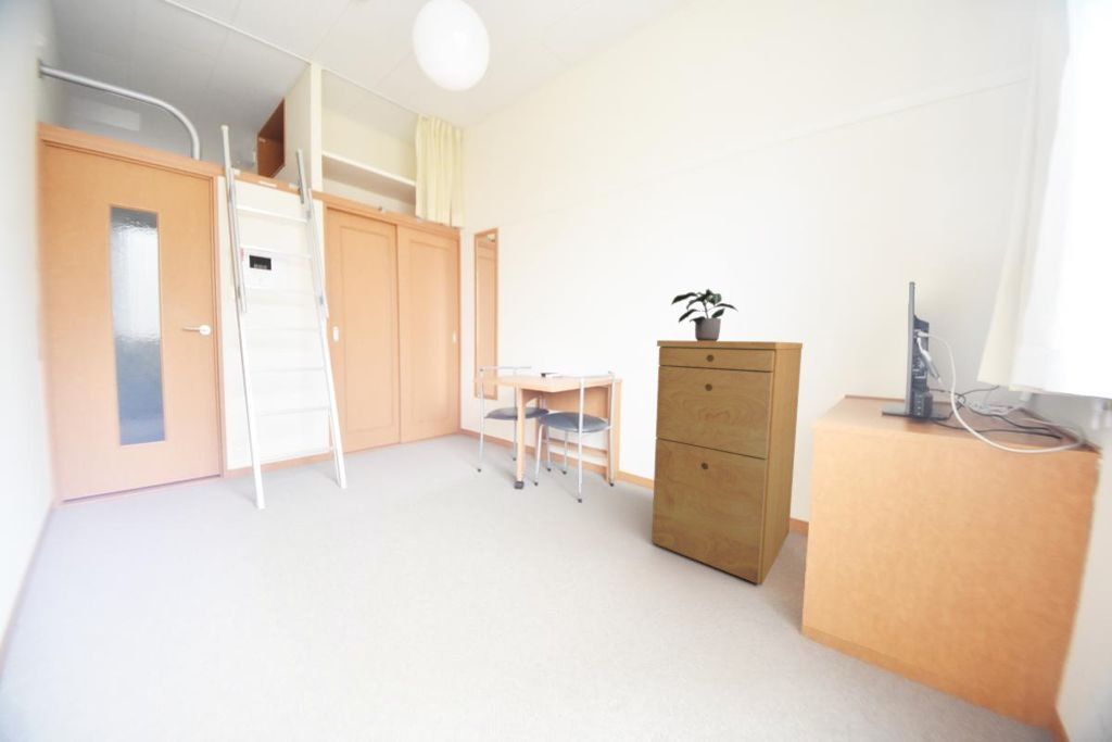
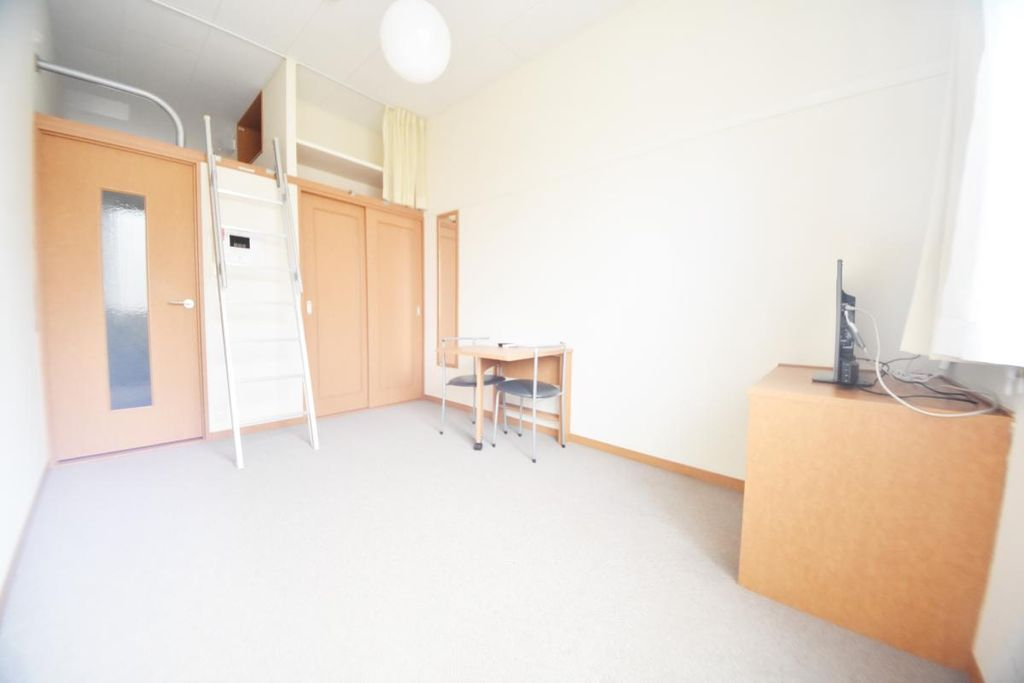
- potted plant (703, 316)
- filing cabinet (726, 442)
